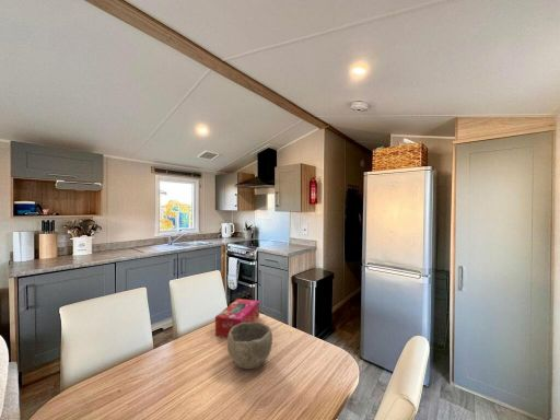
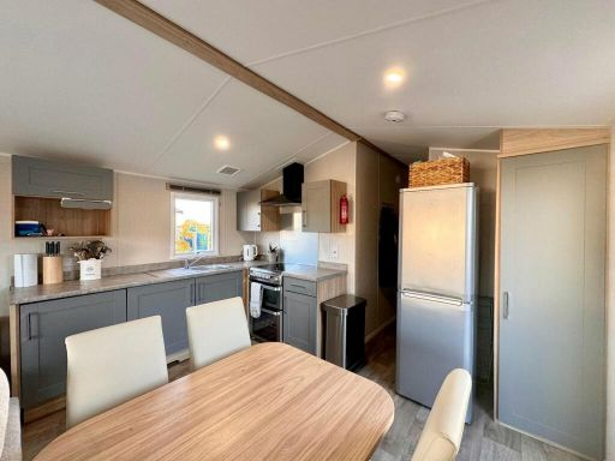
- bowl (249, 346)
- tissue box (238, 316)
